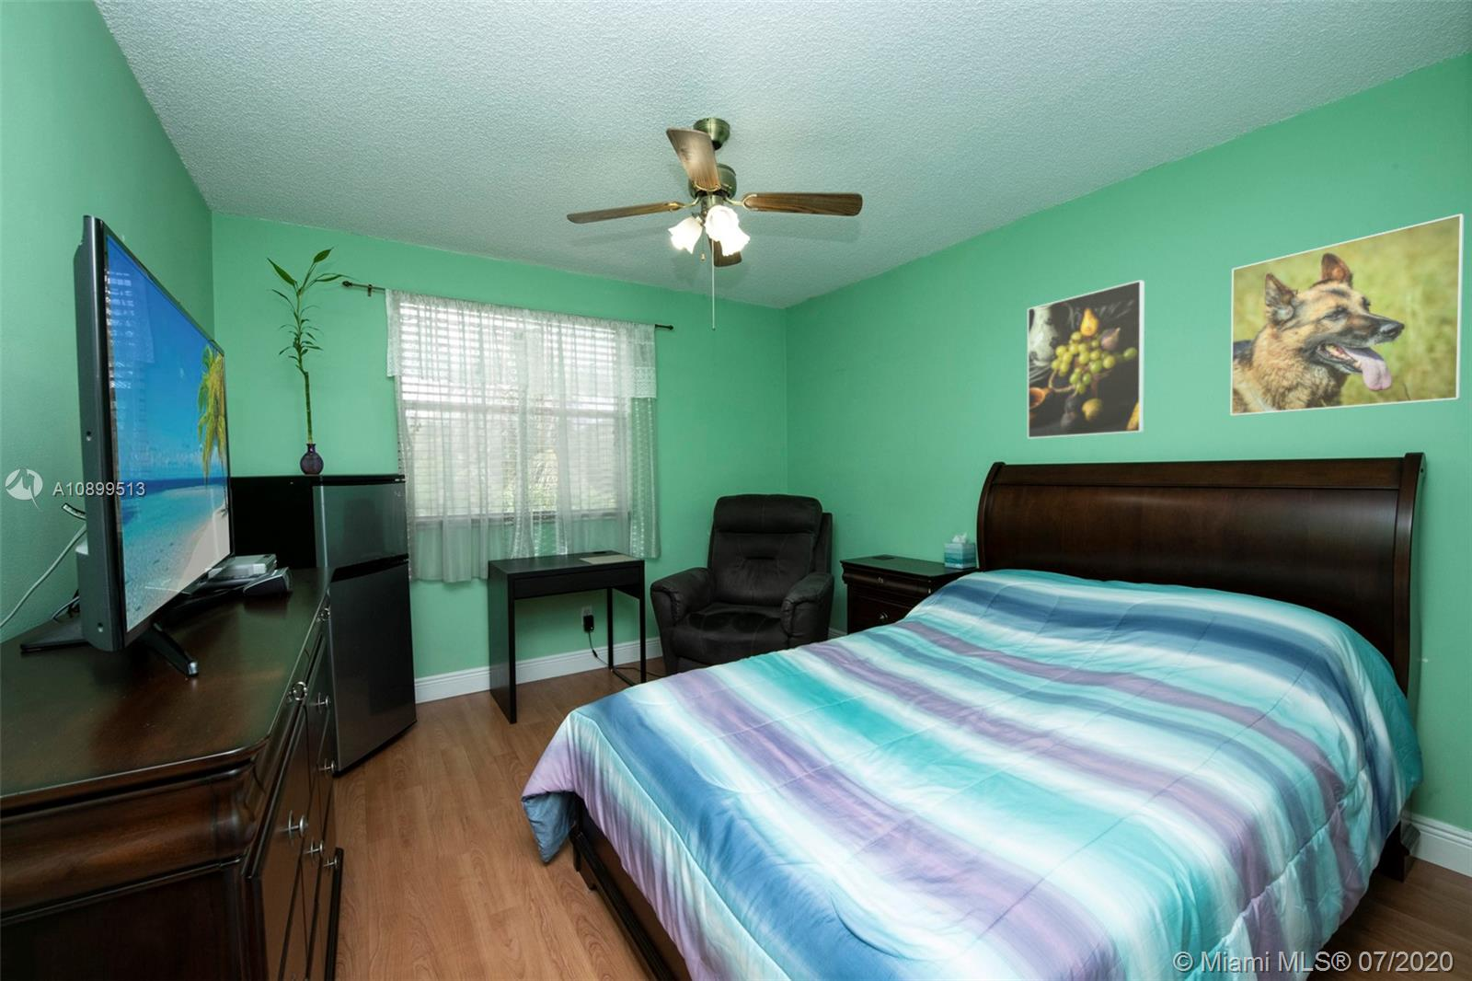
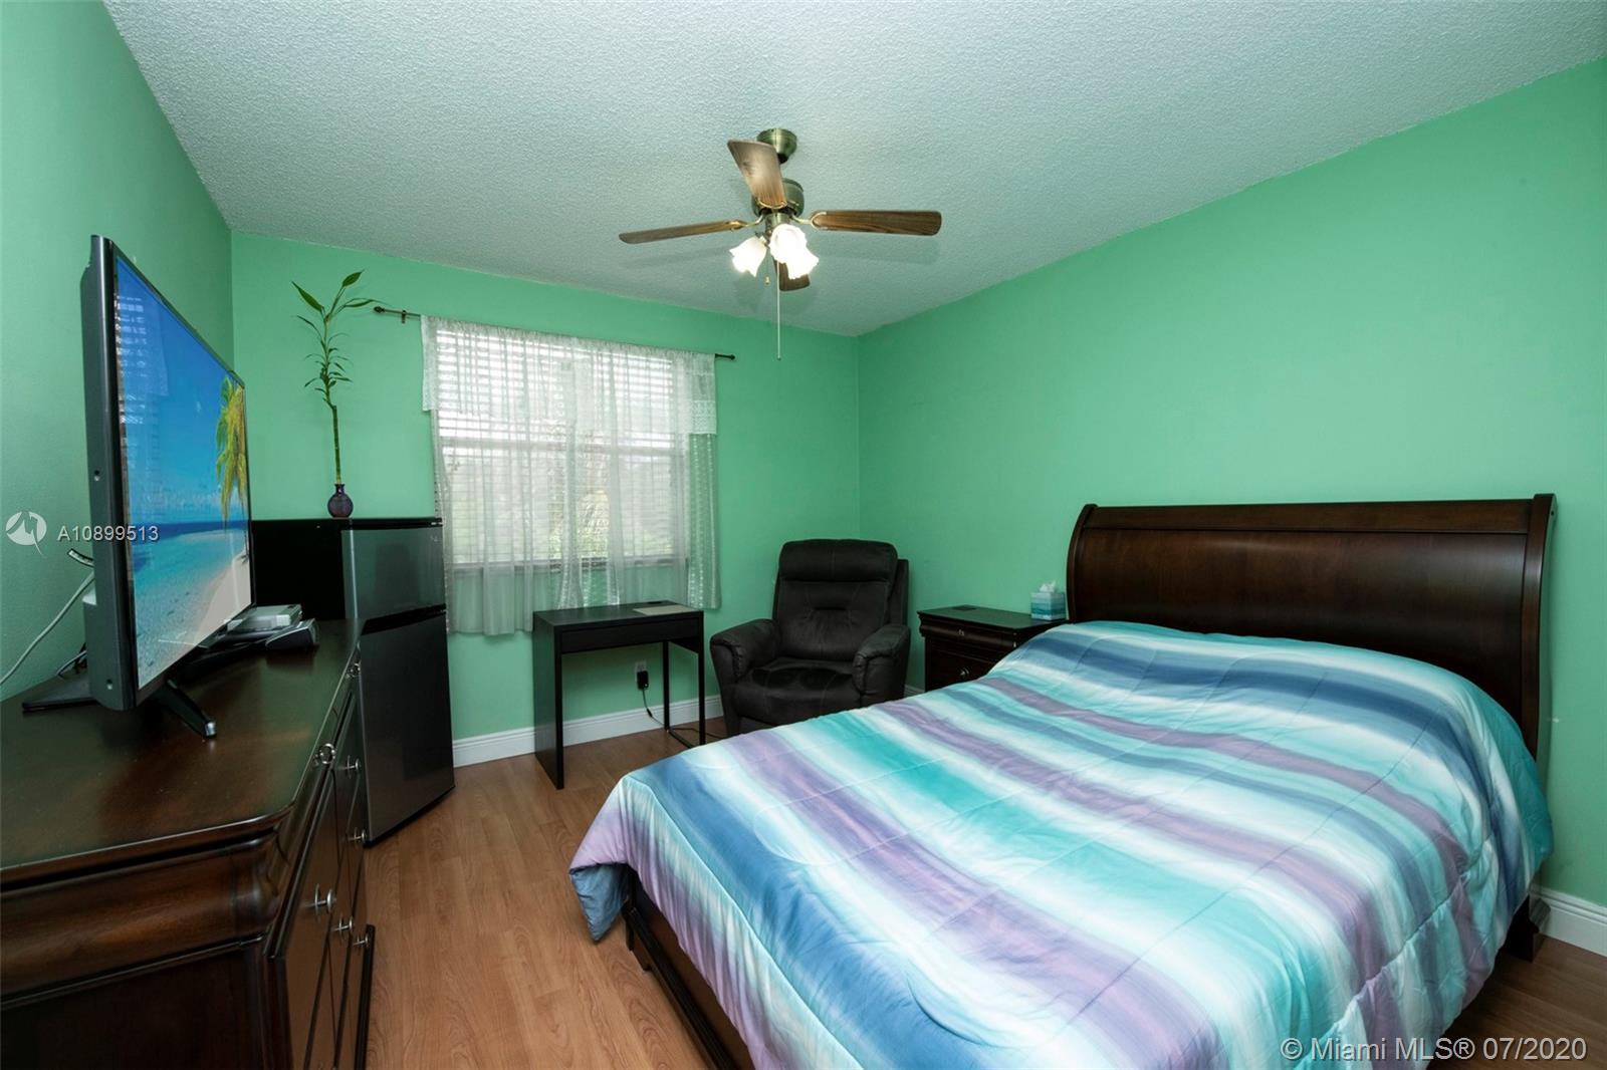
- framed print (1081, 366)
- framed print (1333, 326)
